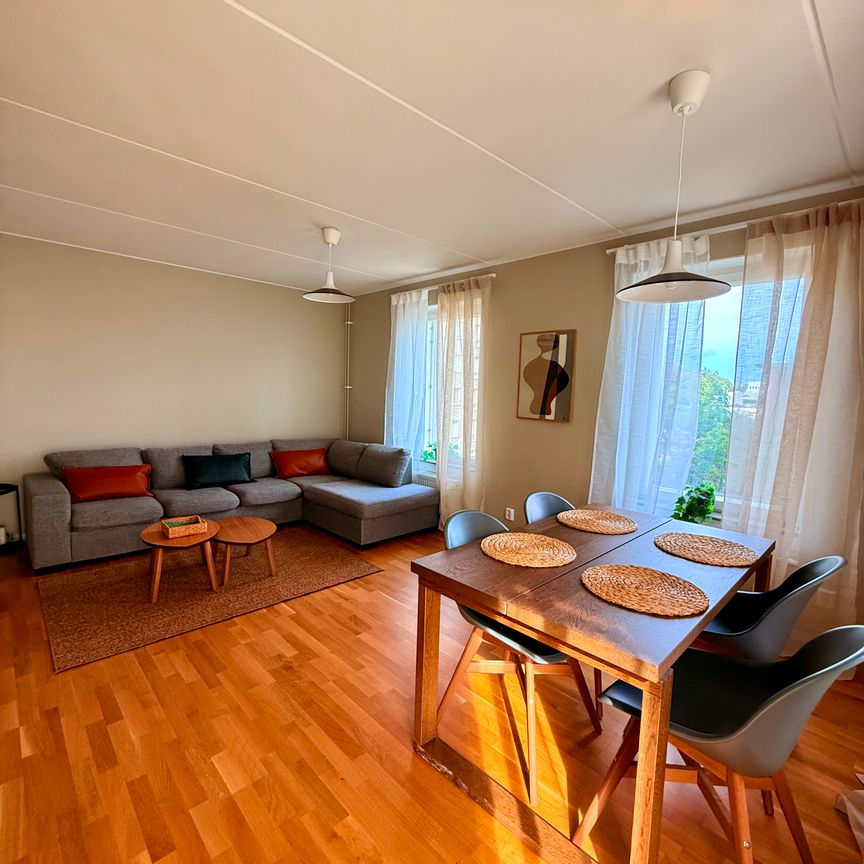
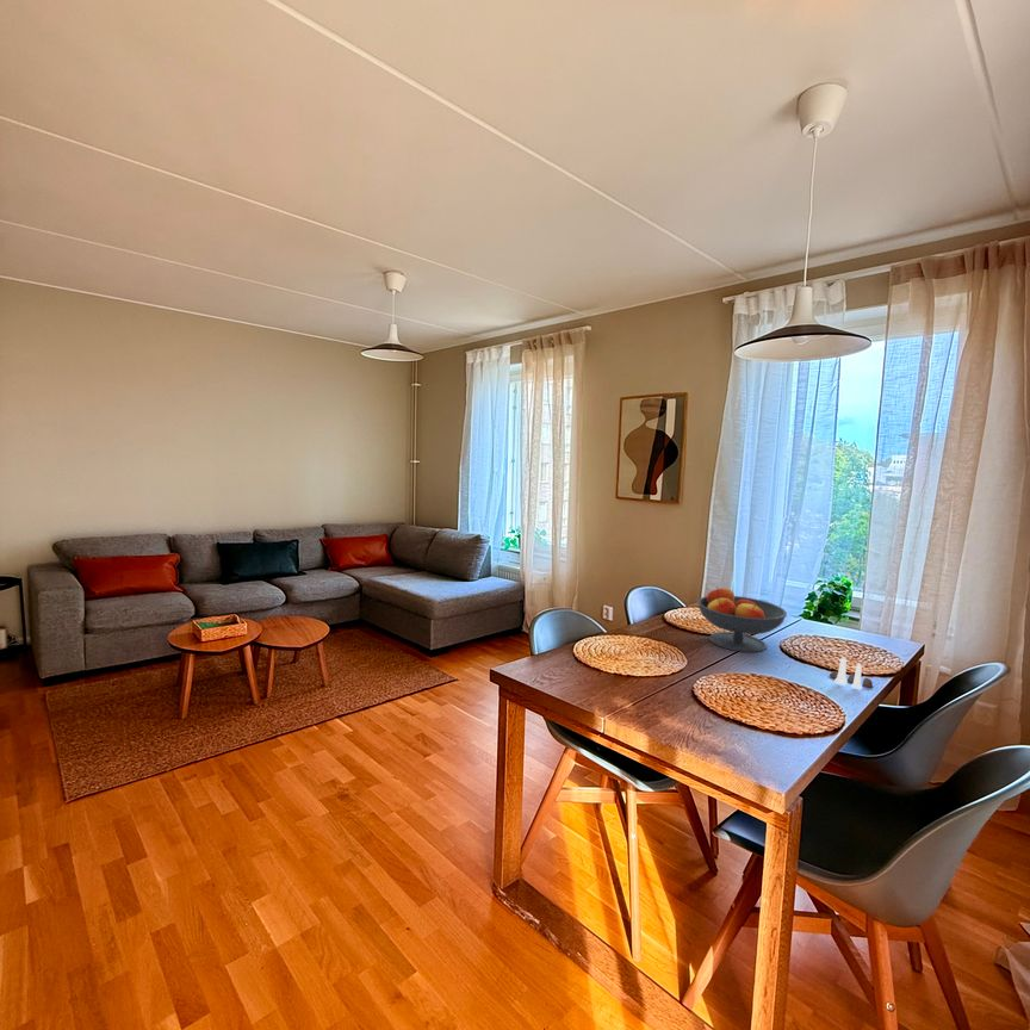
+ fruit bowl (739, 618)
+ salt and pepper shaker set (851, 674)
